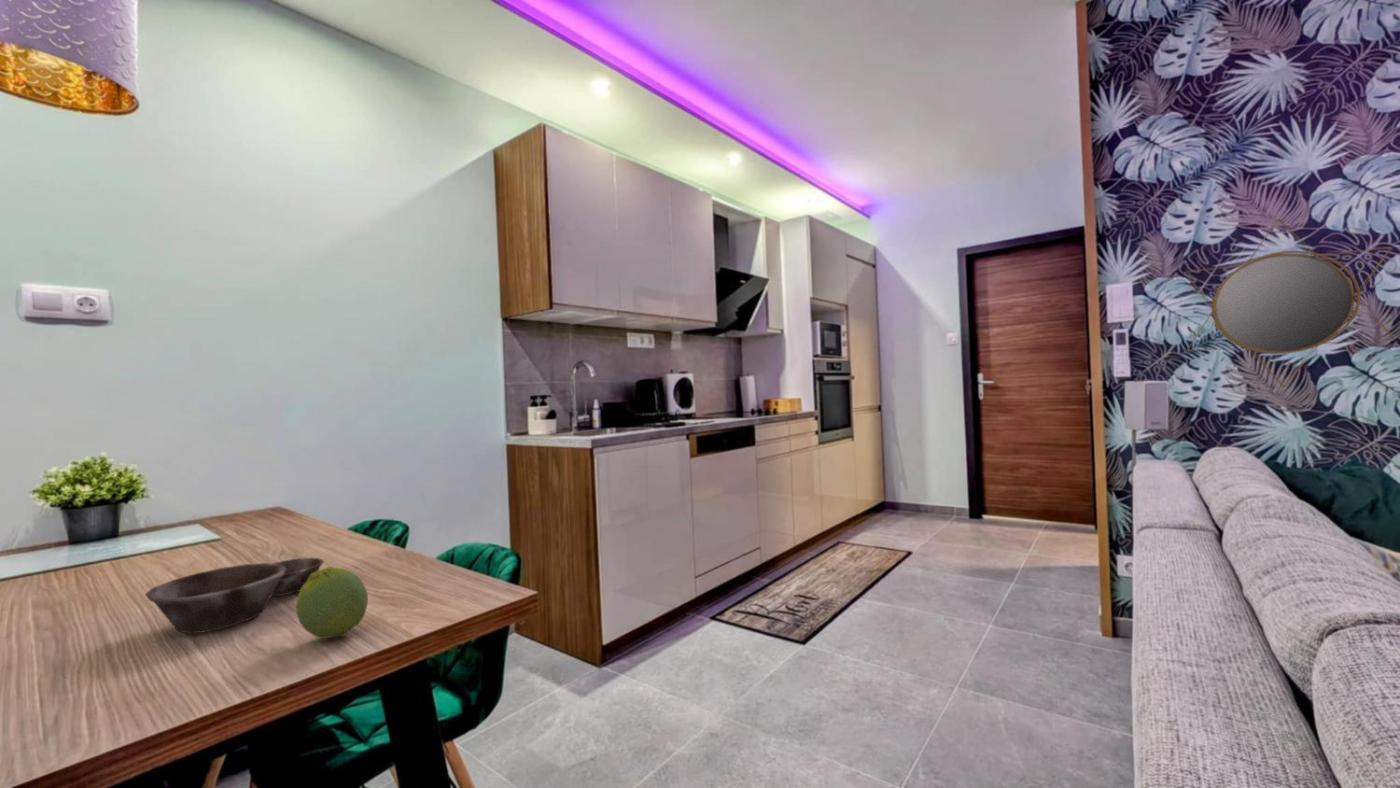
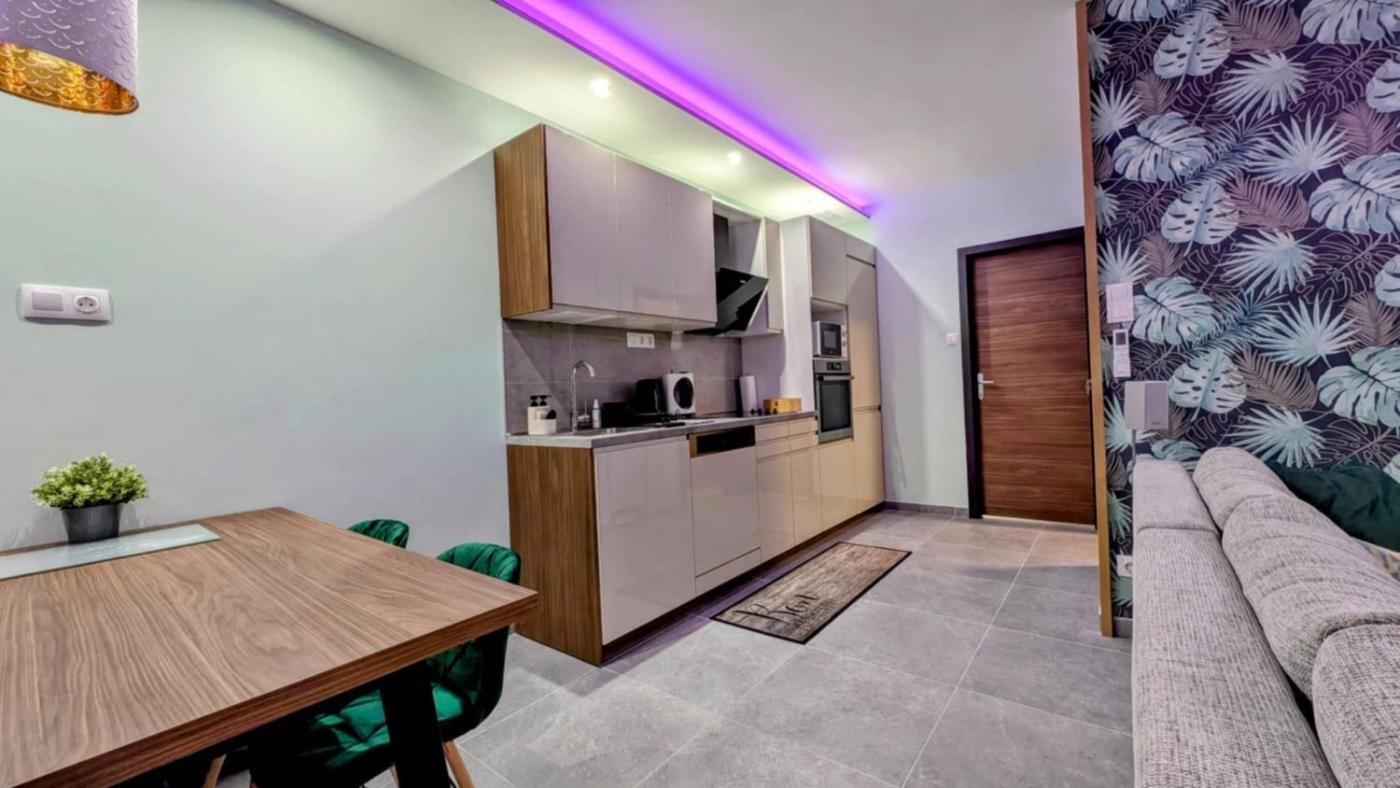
- fruit (332, 601)
- home mirror (1281, 303)
- bowl (250, 589)
